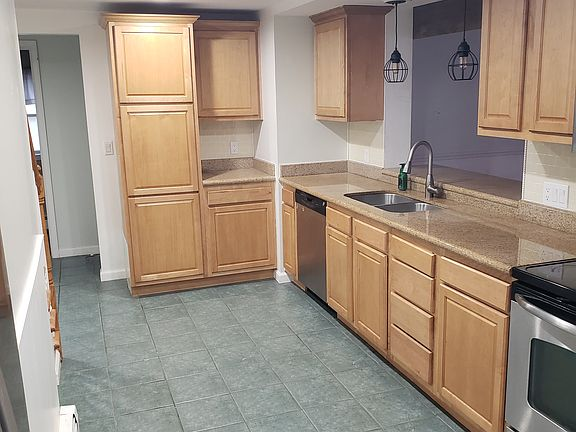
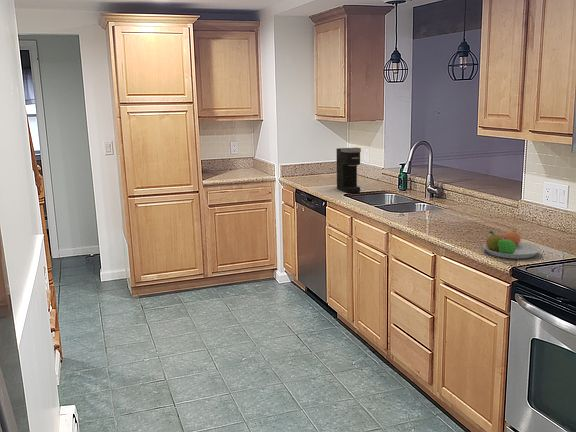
+ fruit bowl (510, 242)
+ coffee maker (348, 169)
